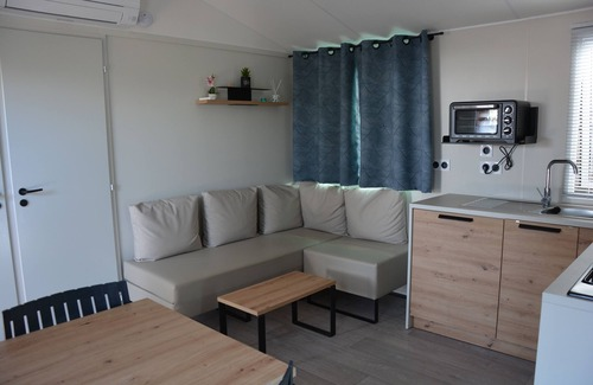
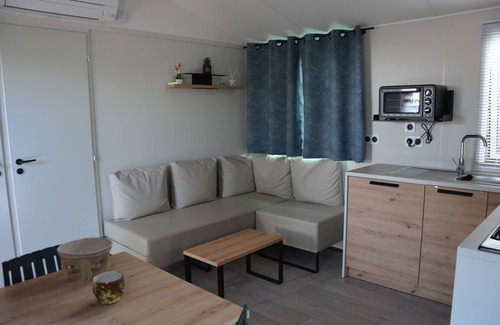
+ cup (110, 288)
+ bowl (86, 259)
